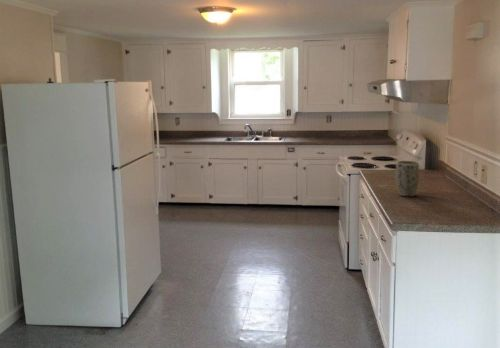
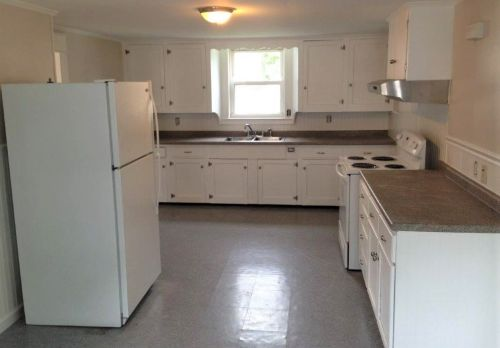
- plant pot (407, 178)
